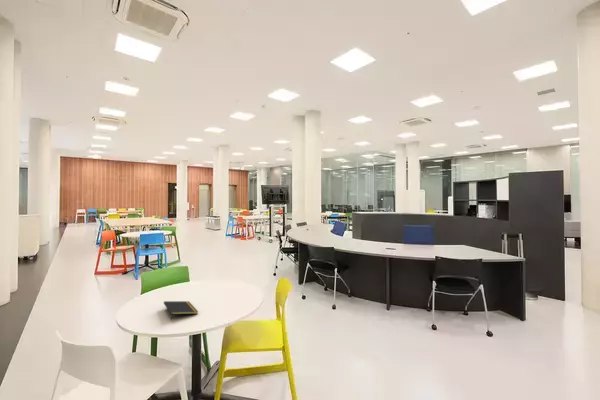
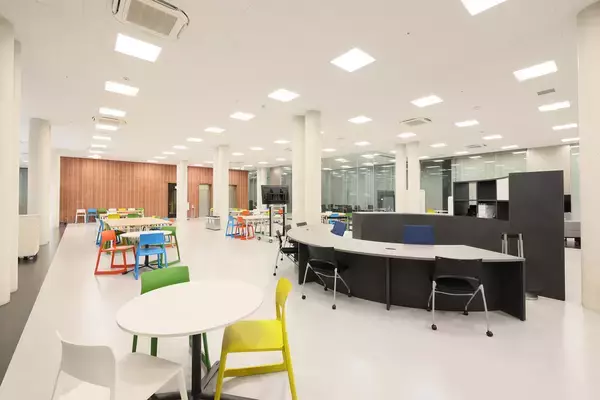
- notepad (180, 307)
